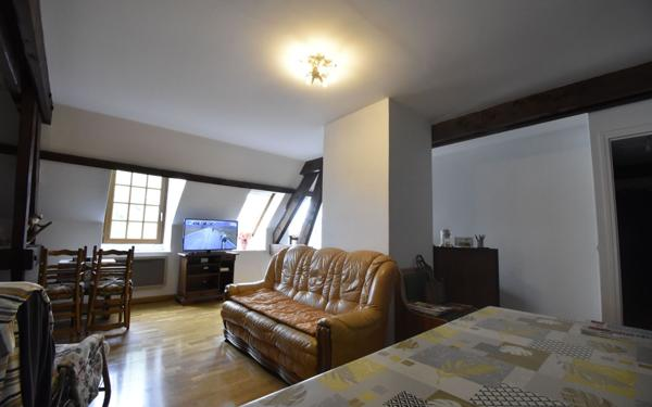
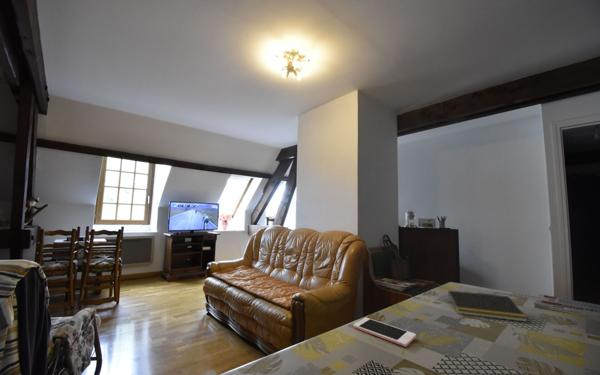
+ notepad (484, 304)
+ cell phone (383, 330)
